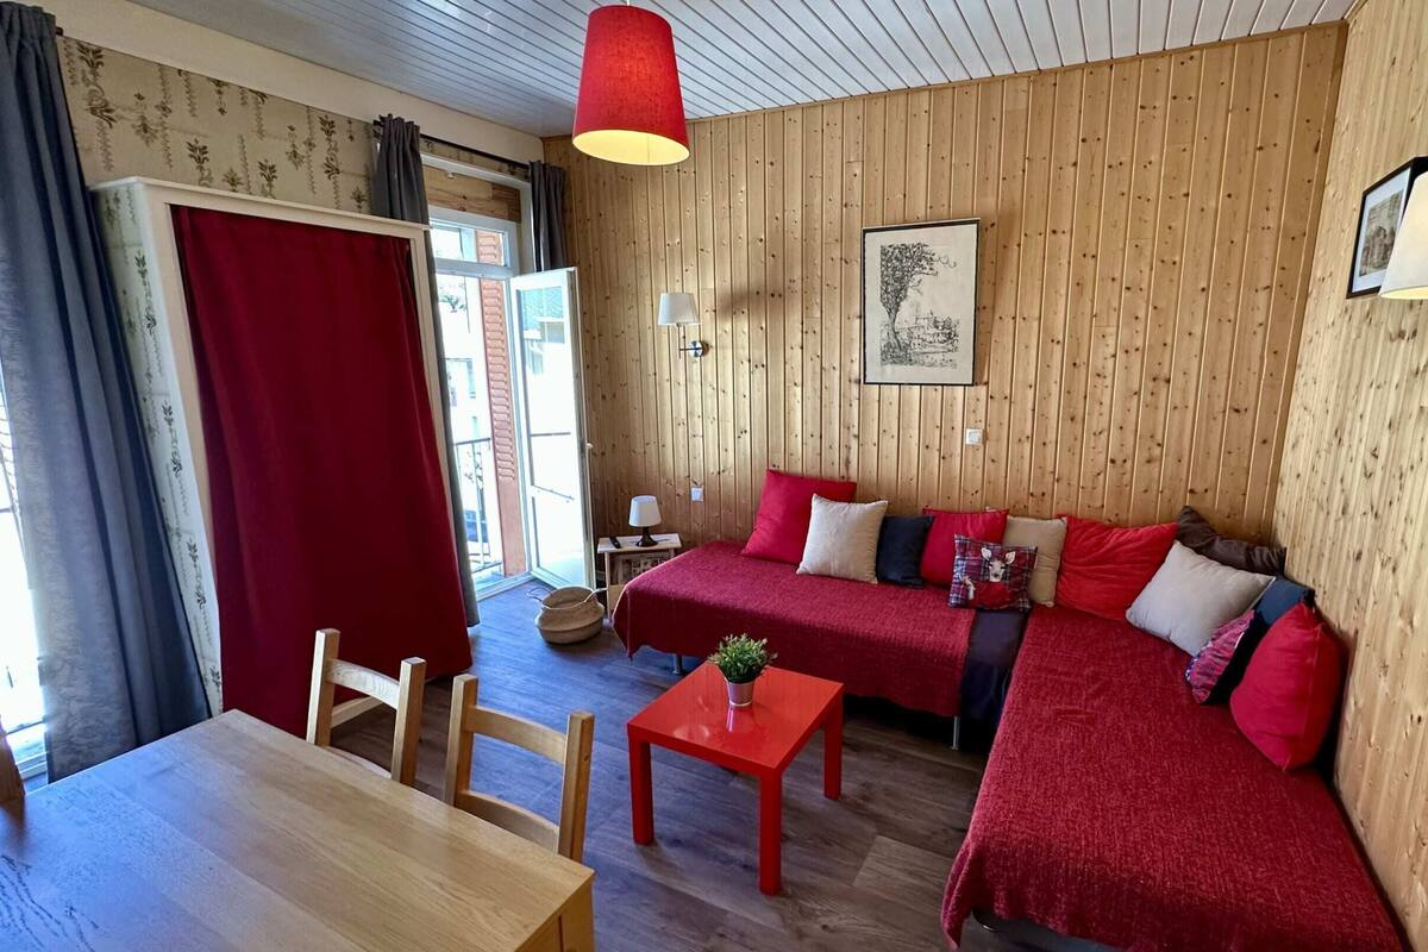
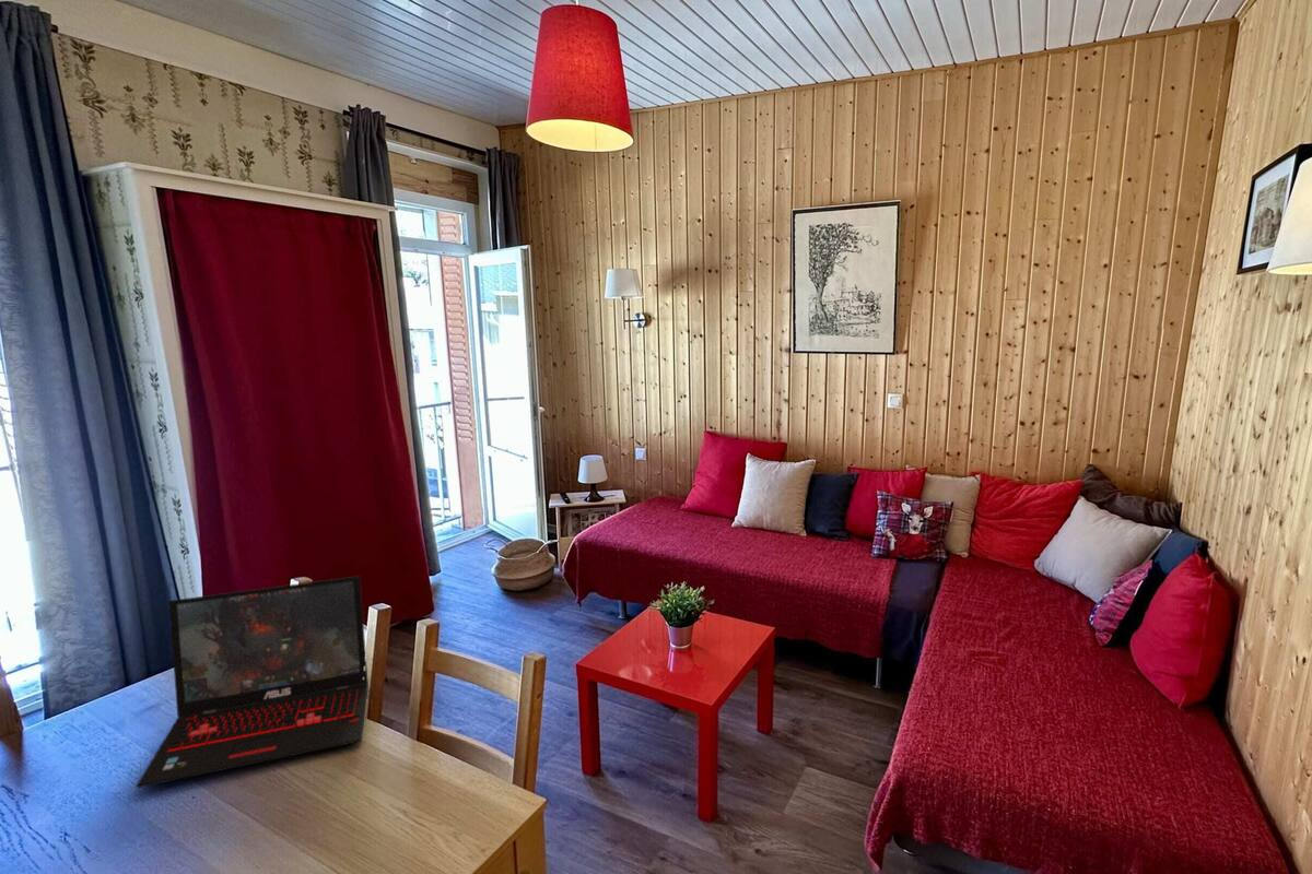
+ laptop (262, 670)
